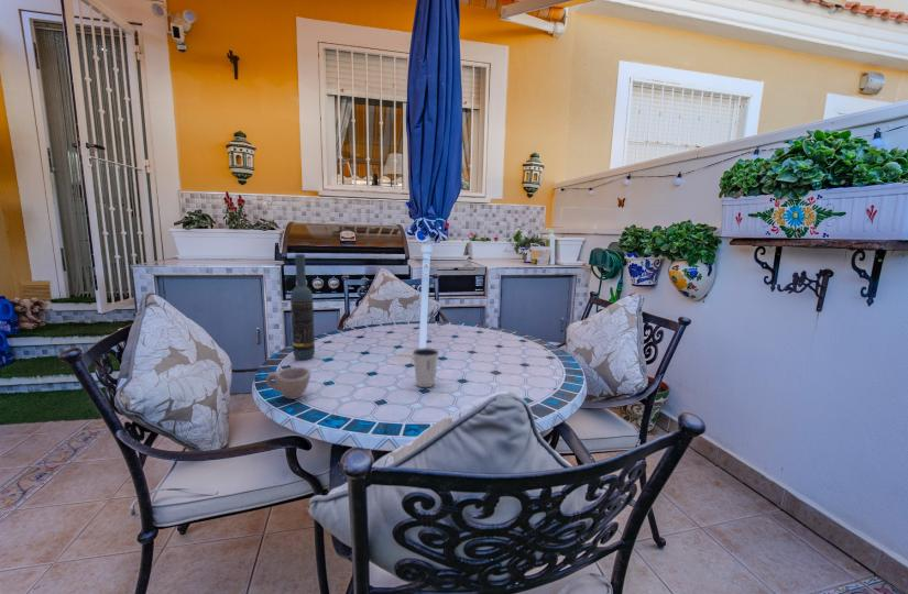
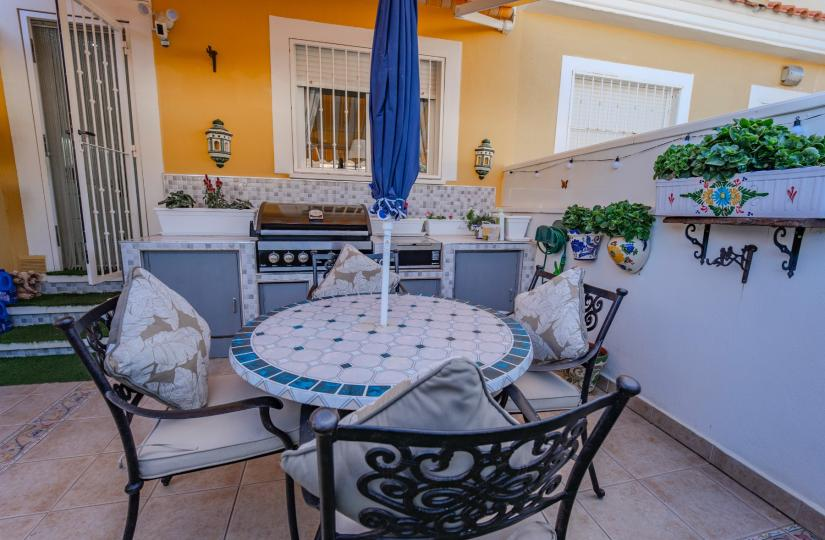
- wine bottle (302, 307)
- dixie cup (425, 367)
- cup (287, 384)
